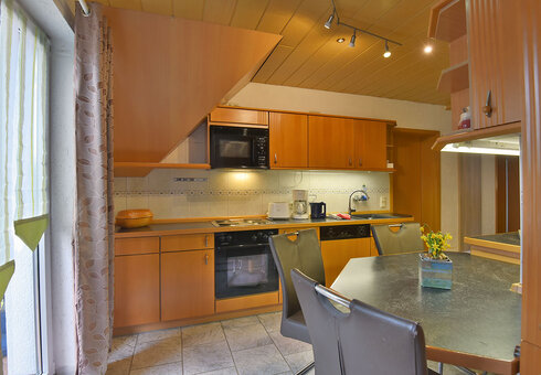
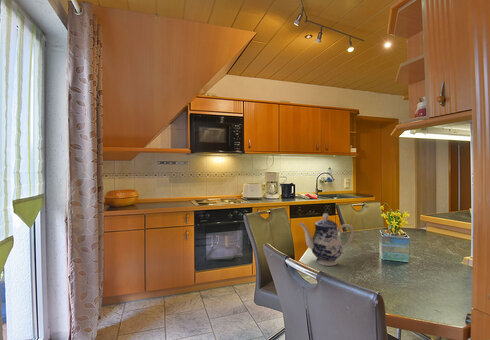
+ teapot (326, 237)
